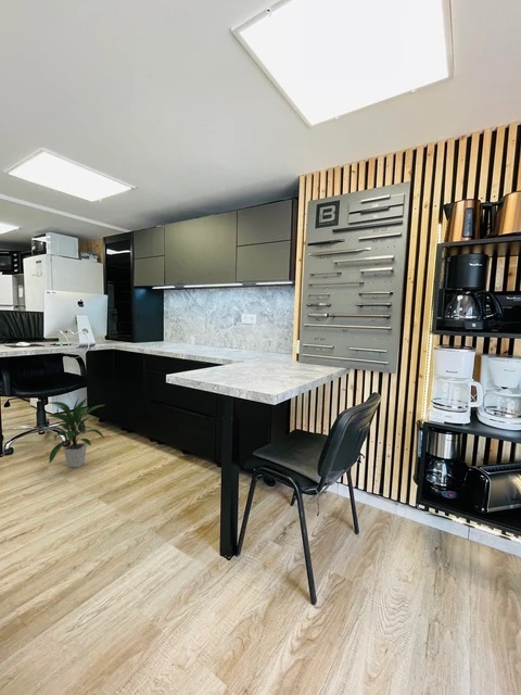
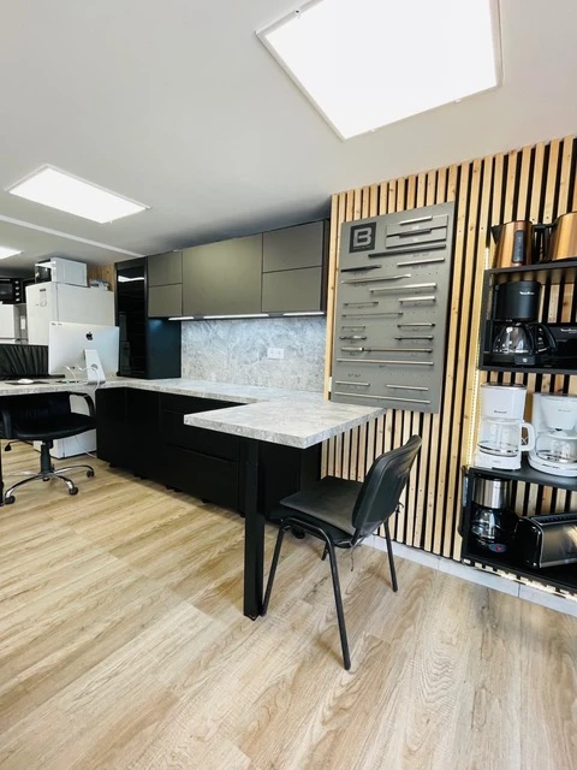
- indoor plant (72, 430)
